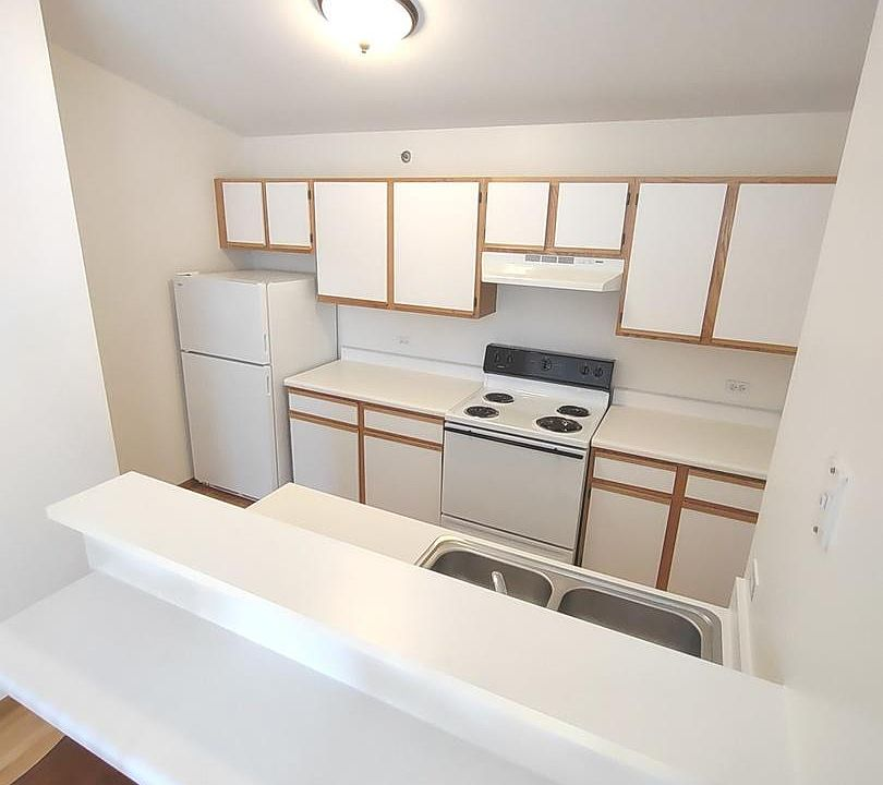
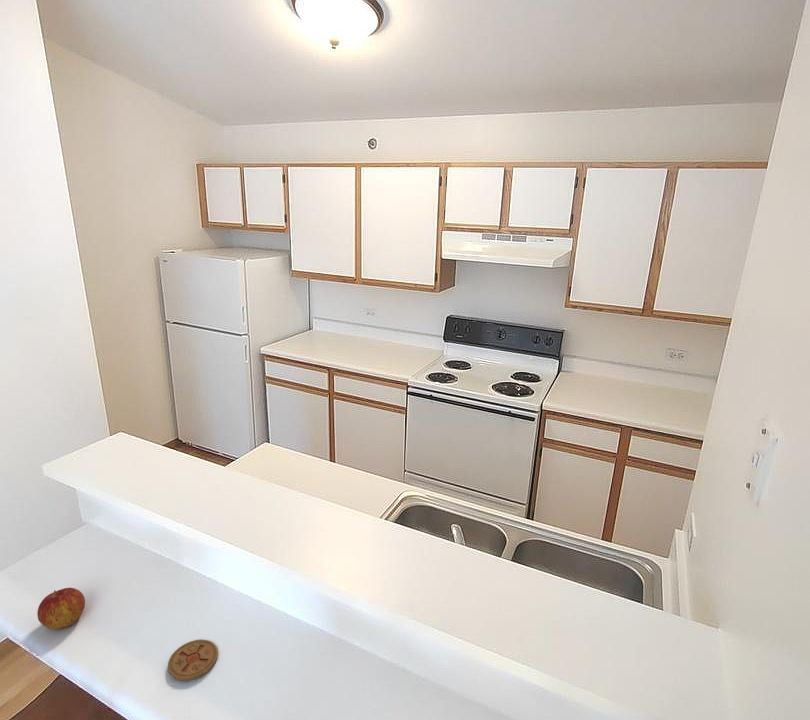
+ coaster (193, 659)
+ apple (61, 606)
